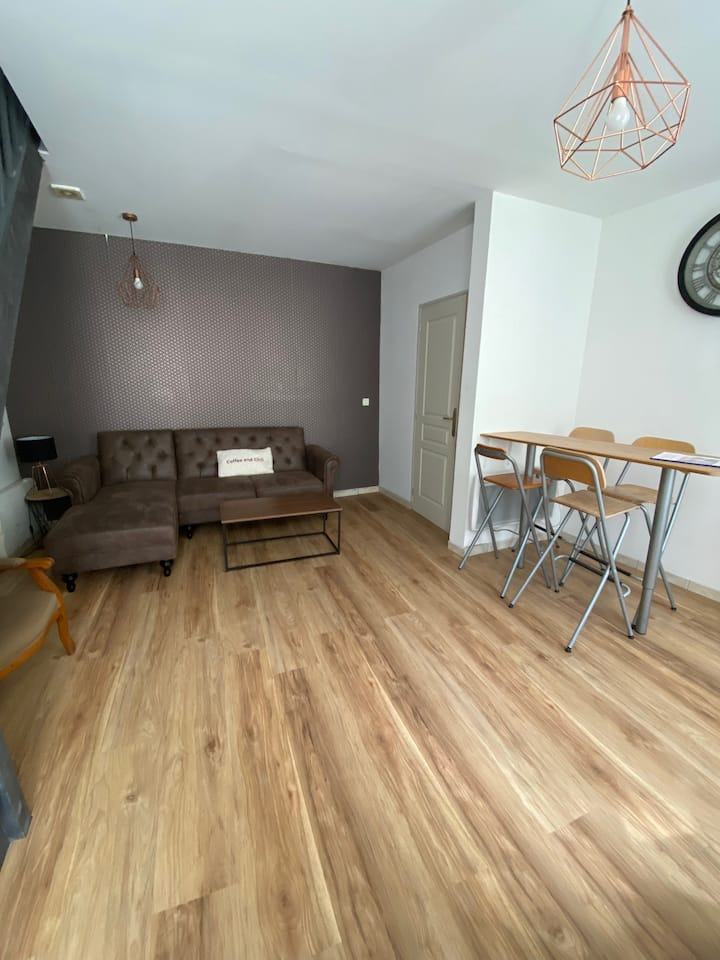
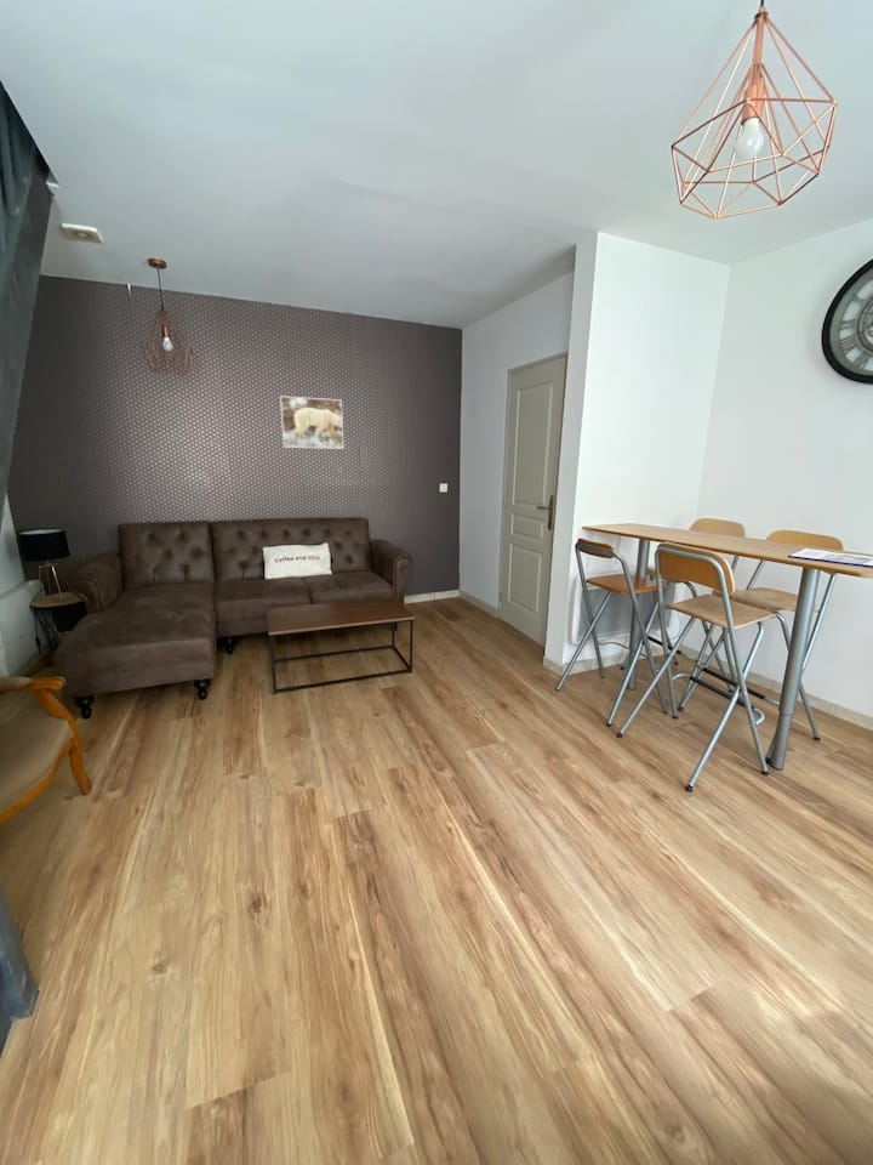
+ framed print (313, 422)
